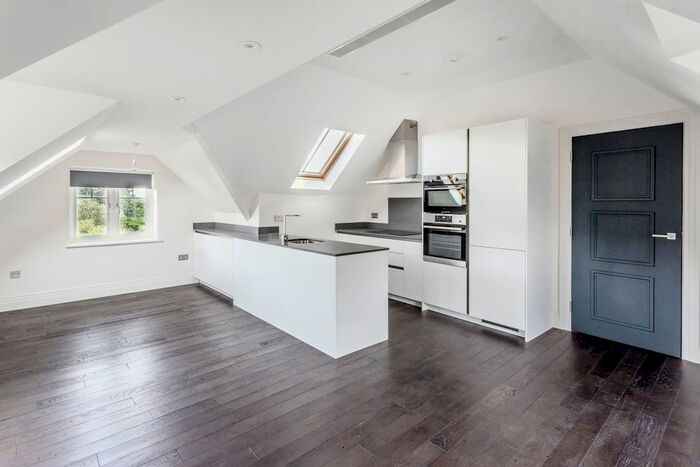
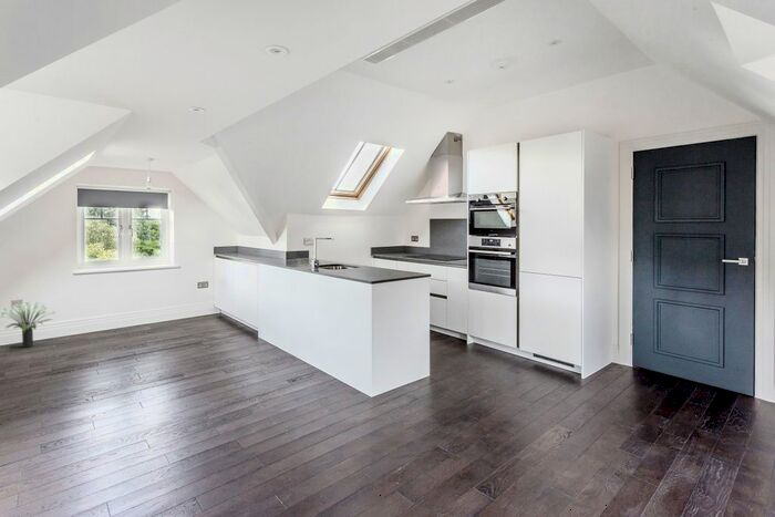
+ potted plant (29, 323)
